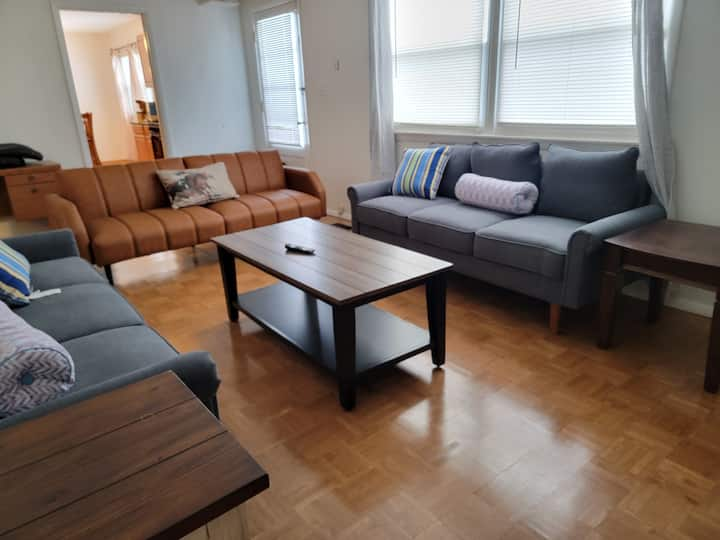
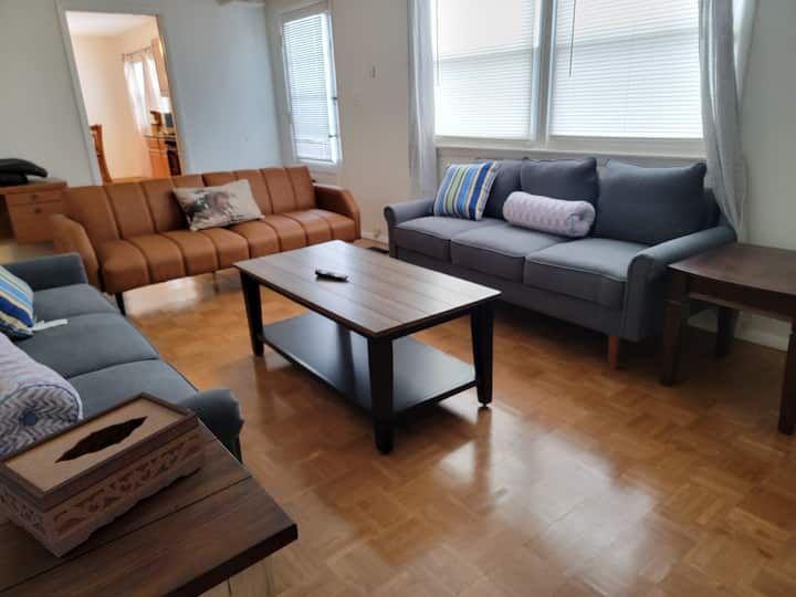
+ tissue box (106, 462)
